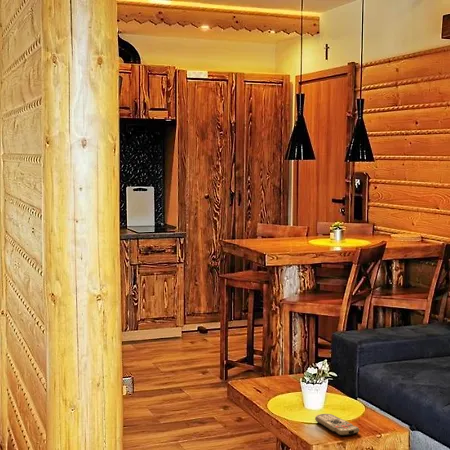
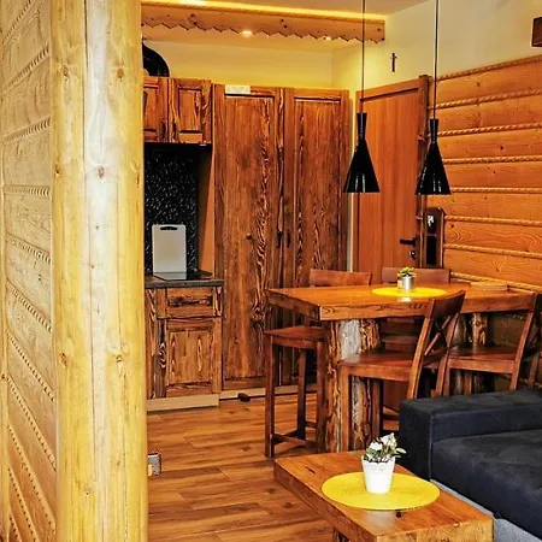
- remote control (335, 424)
